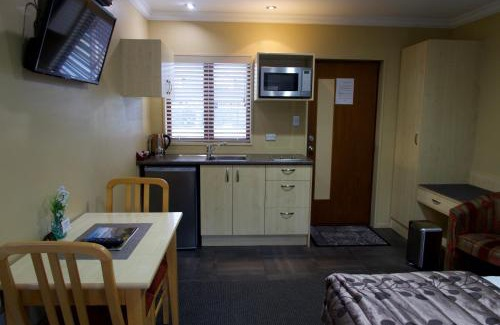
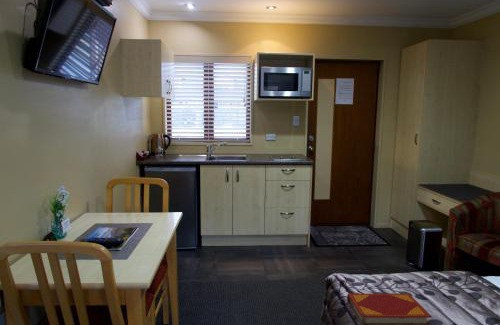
+ hardback book (386, 308)
